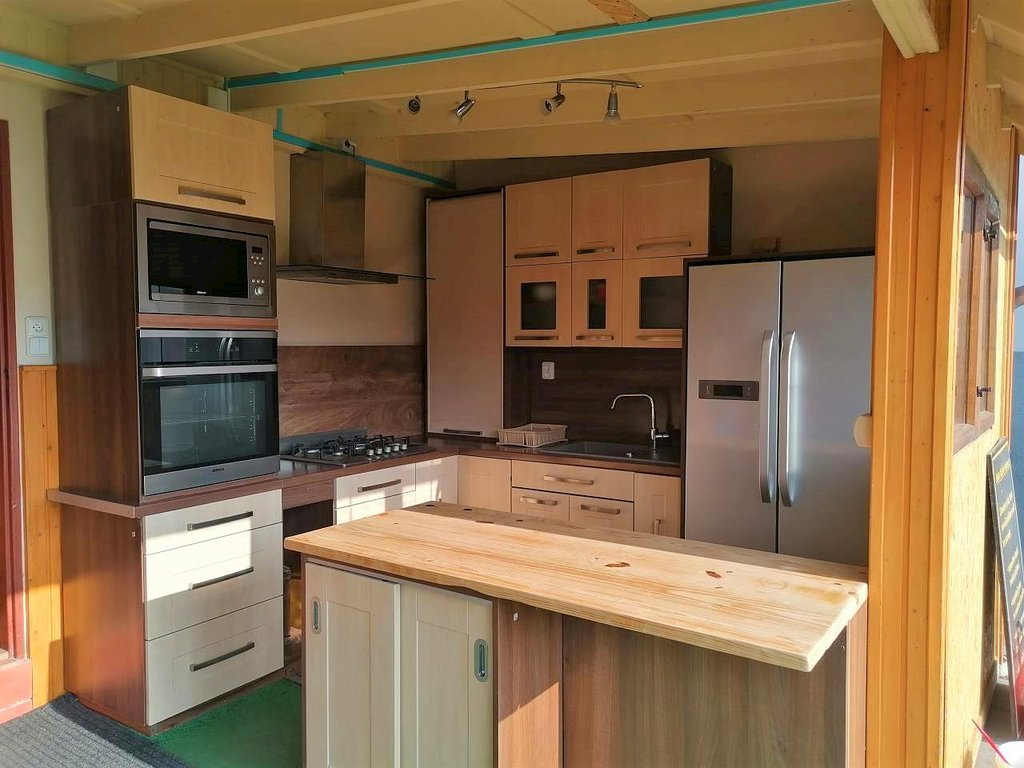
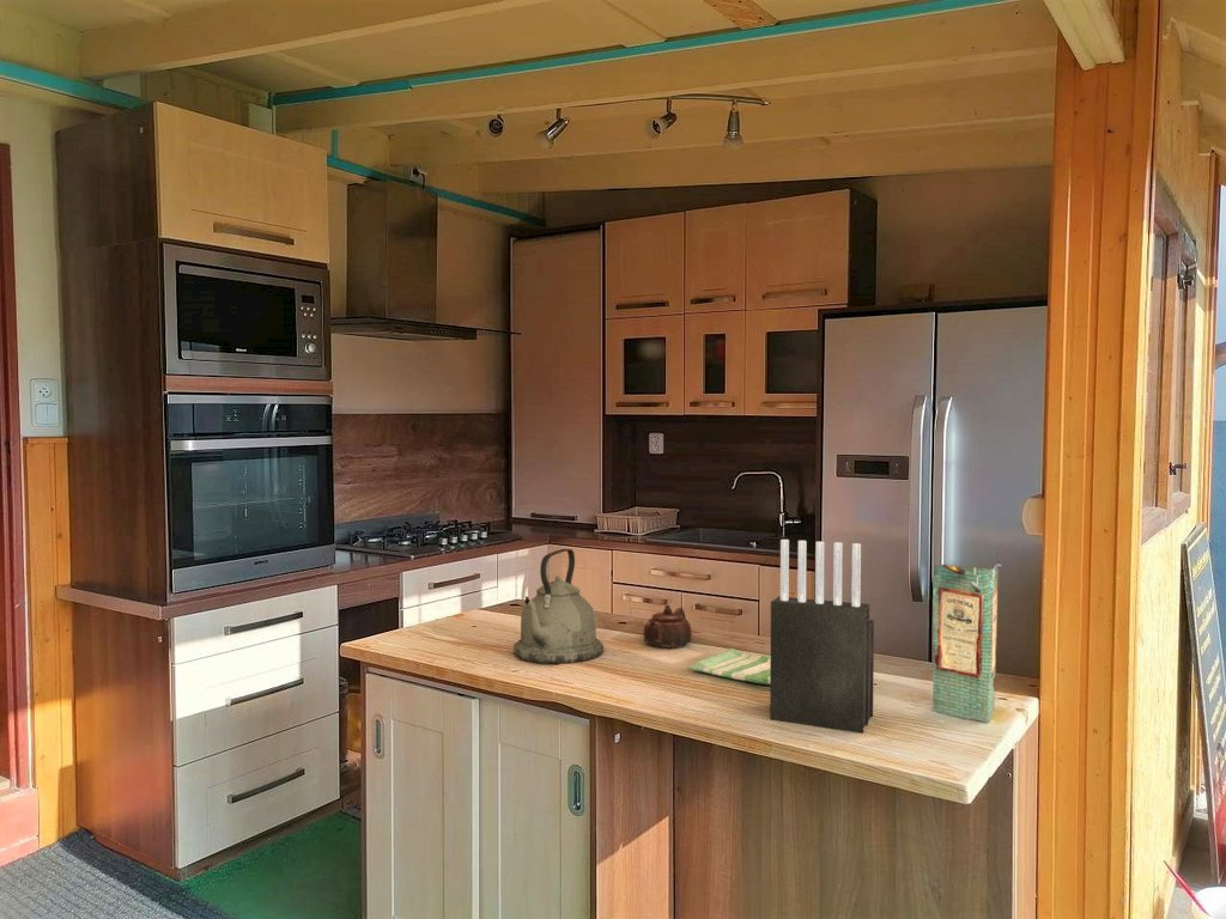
+ knife block (824, 628)
+ dish towel (754, 667)
+ kettle (558, 603)
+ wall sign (966, 638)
+ teapot (668, 623)
